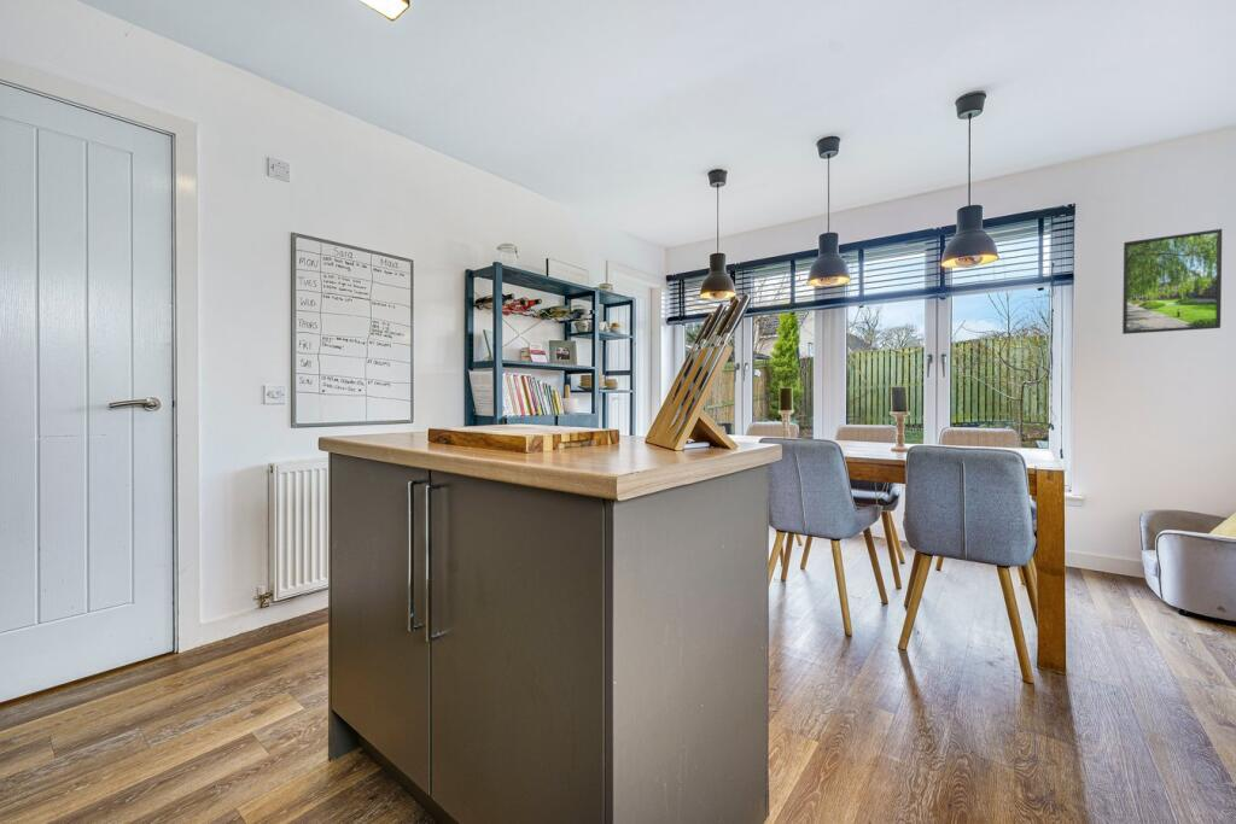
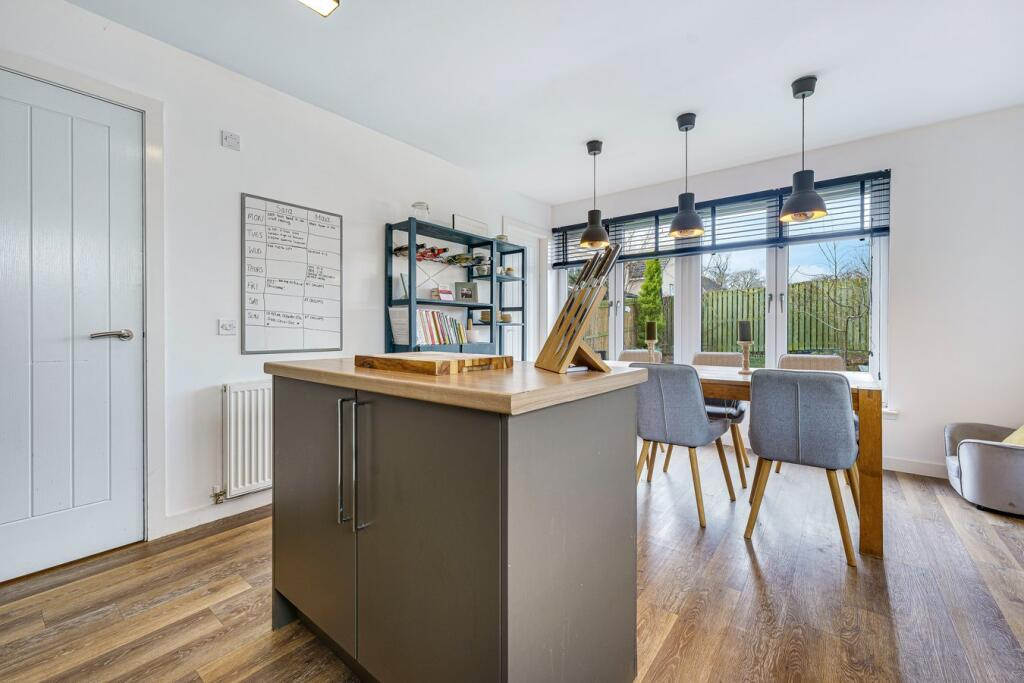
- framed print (1170, 284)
